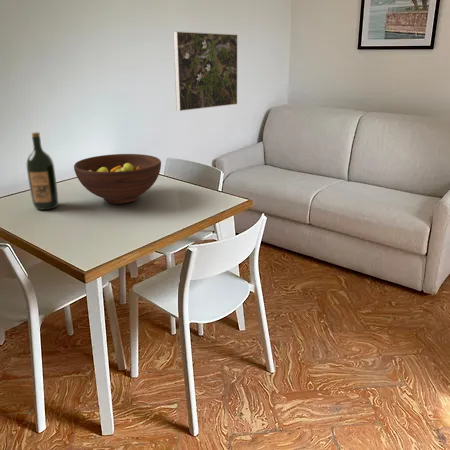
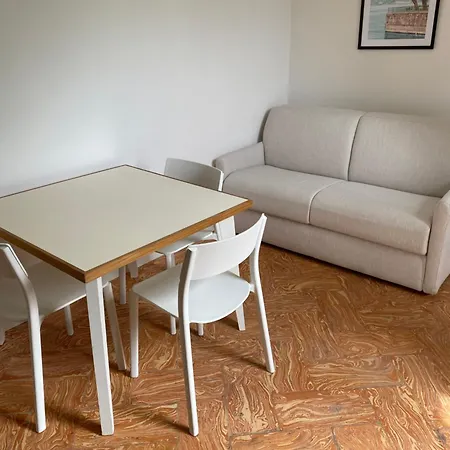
- fruit bowl (119, 181)
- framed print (208, 71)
- wine bottle (41, 171)
